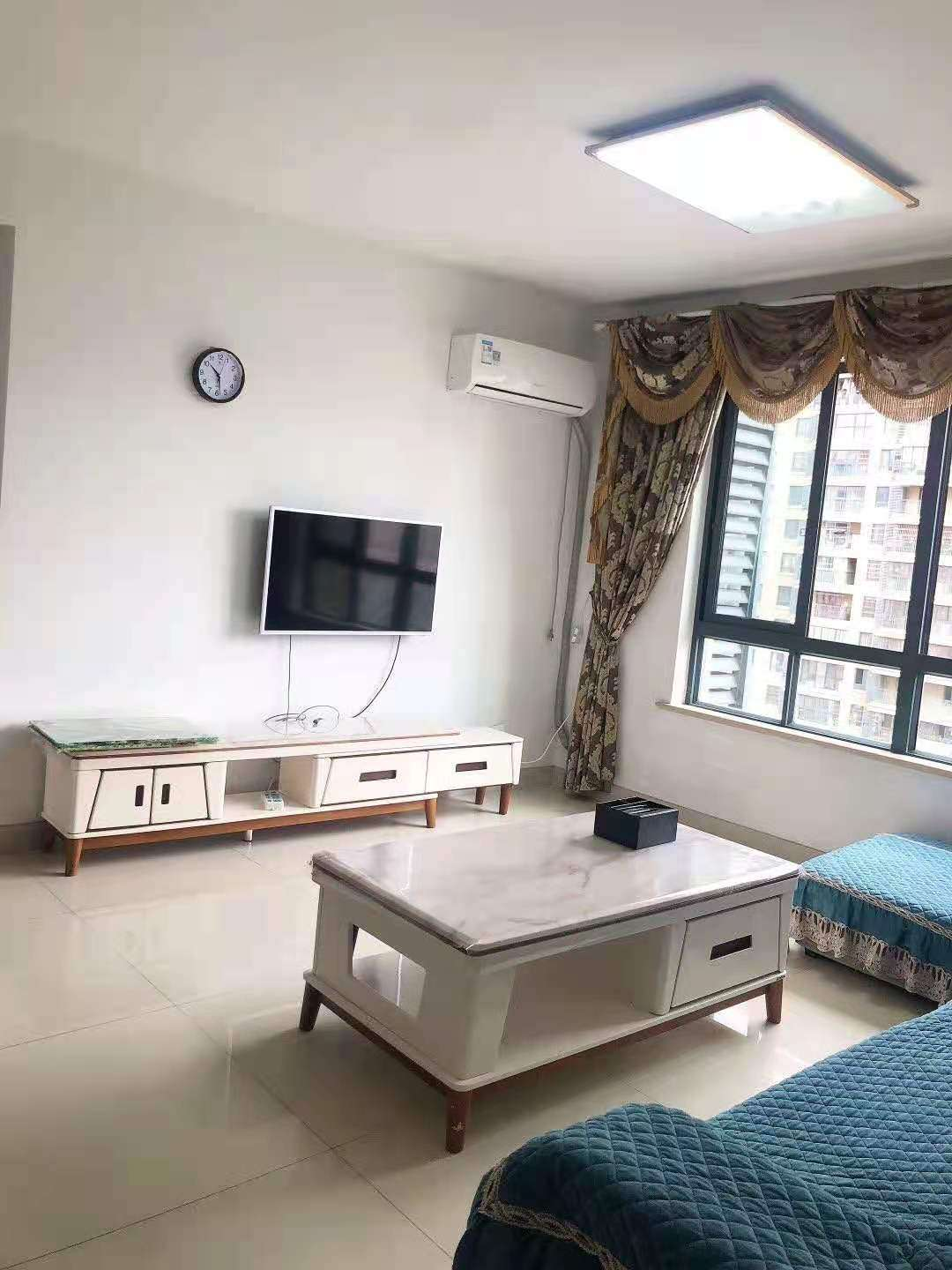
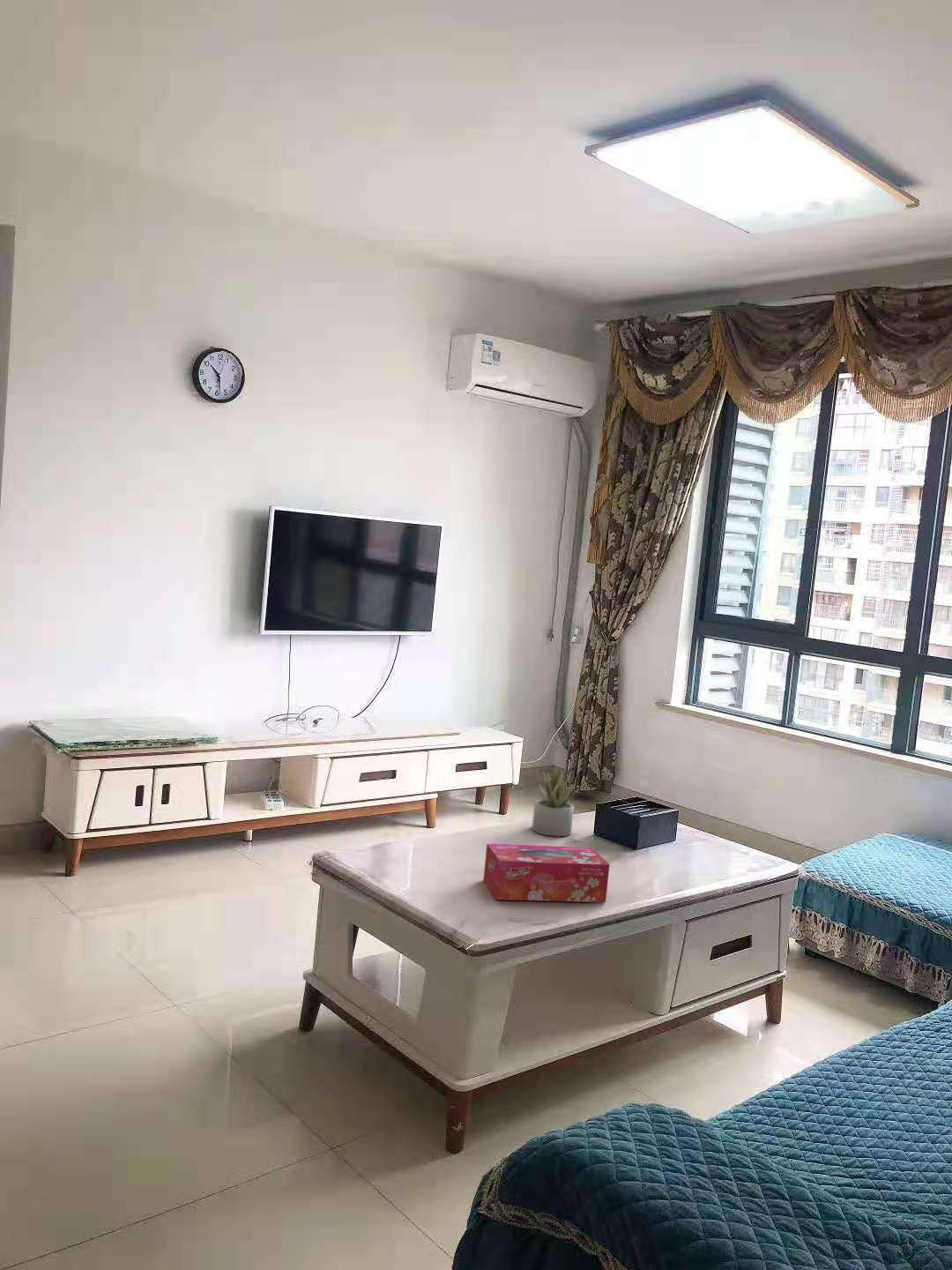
+ succulent plant (554, 799)
+ tissue box (545, 872)
